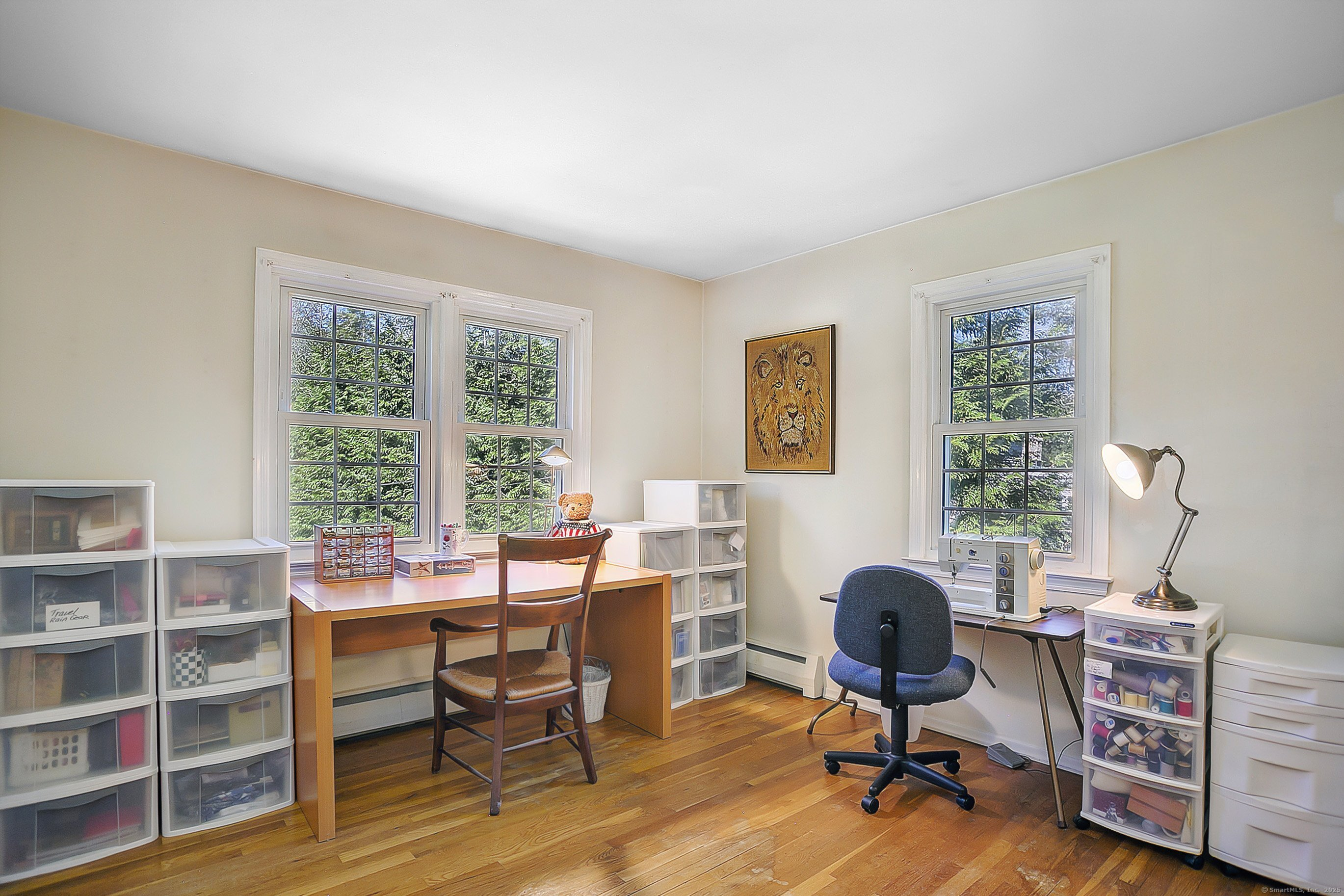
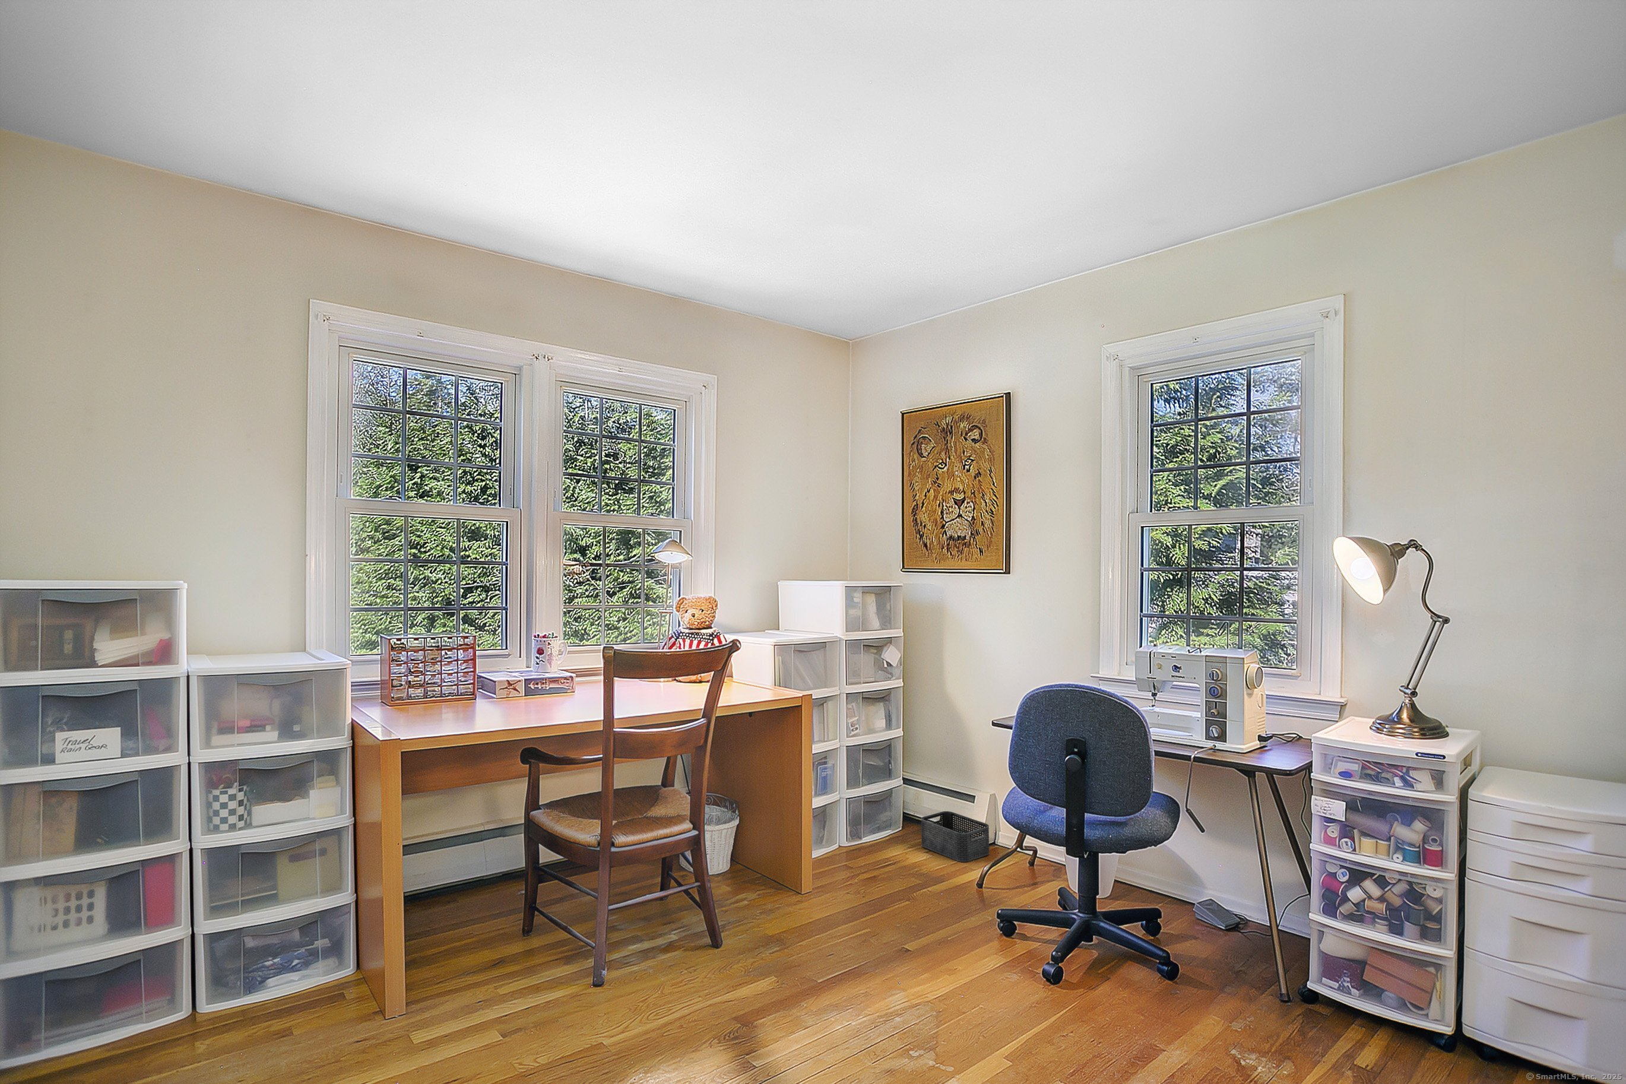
+ storage bin (955, 835)
